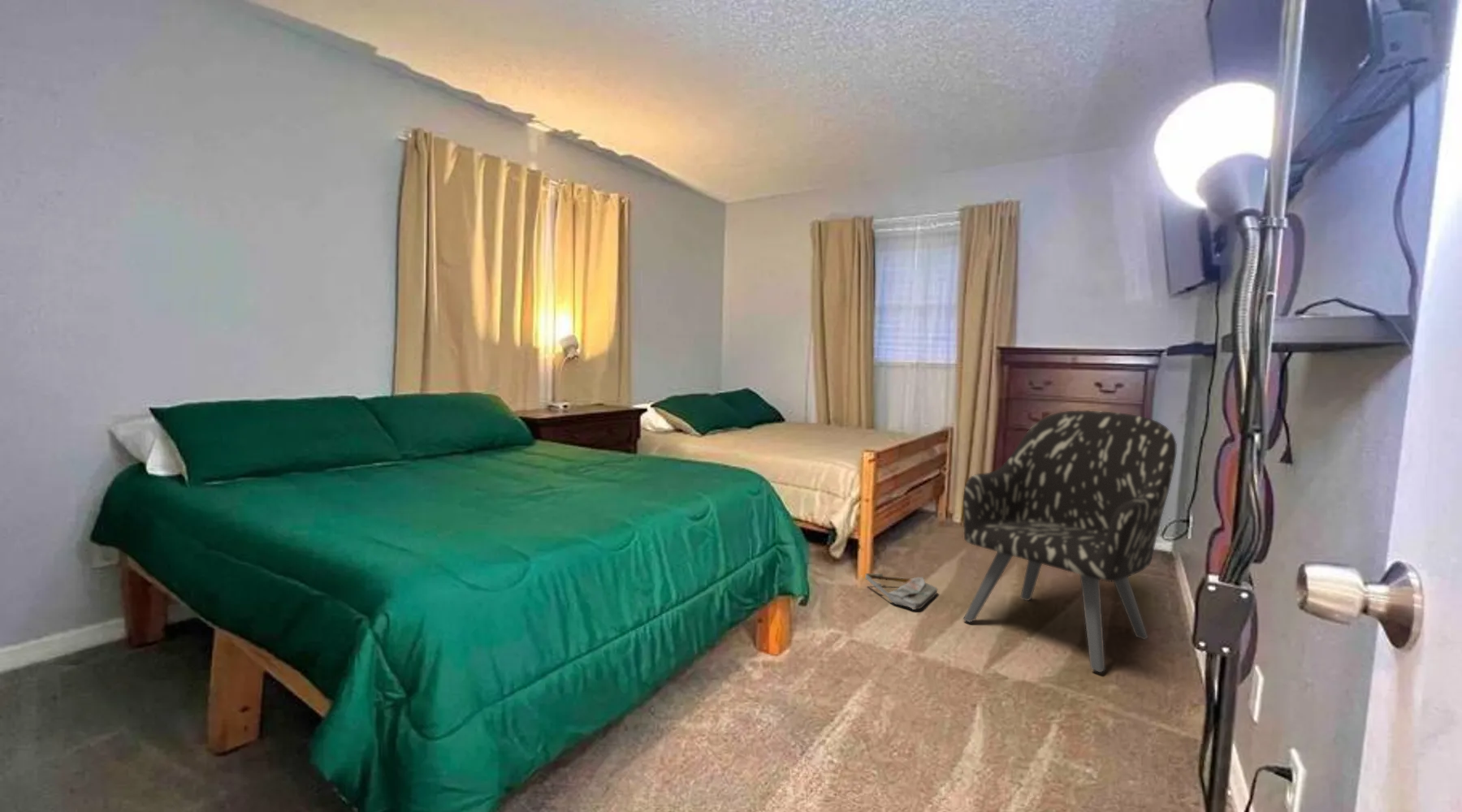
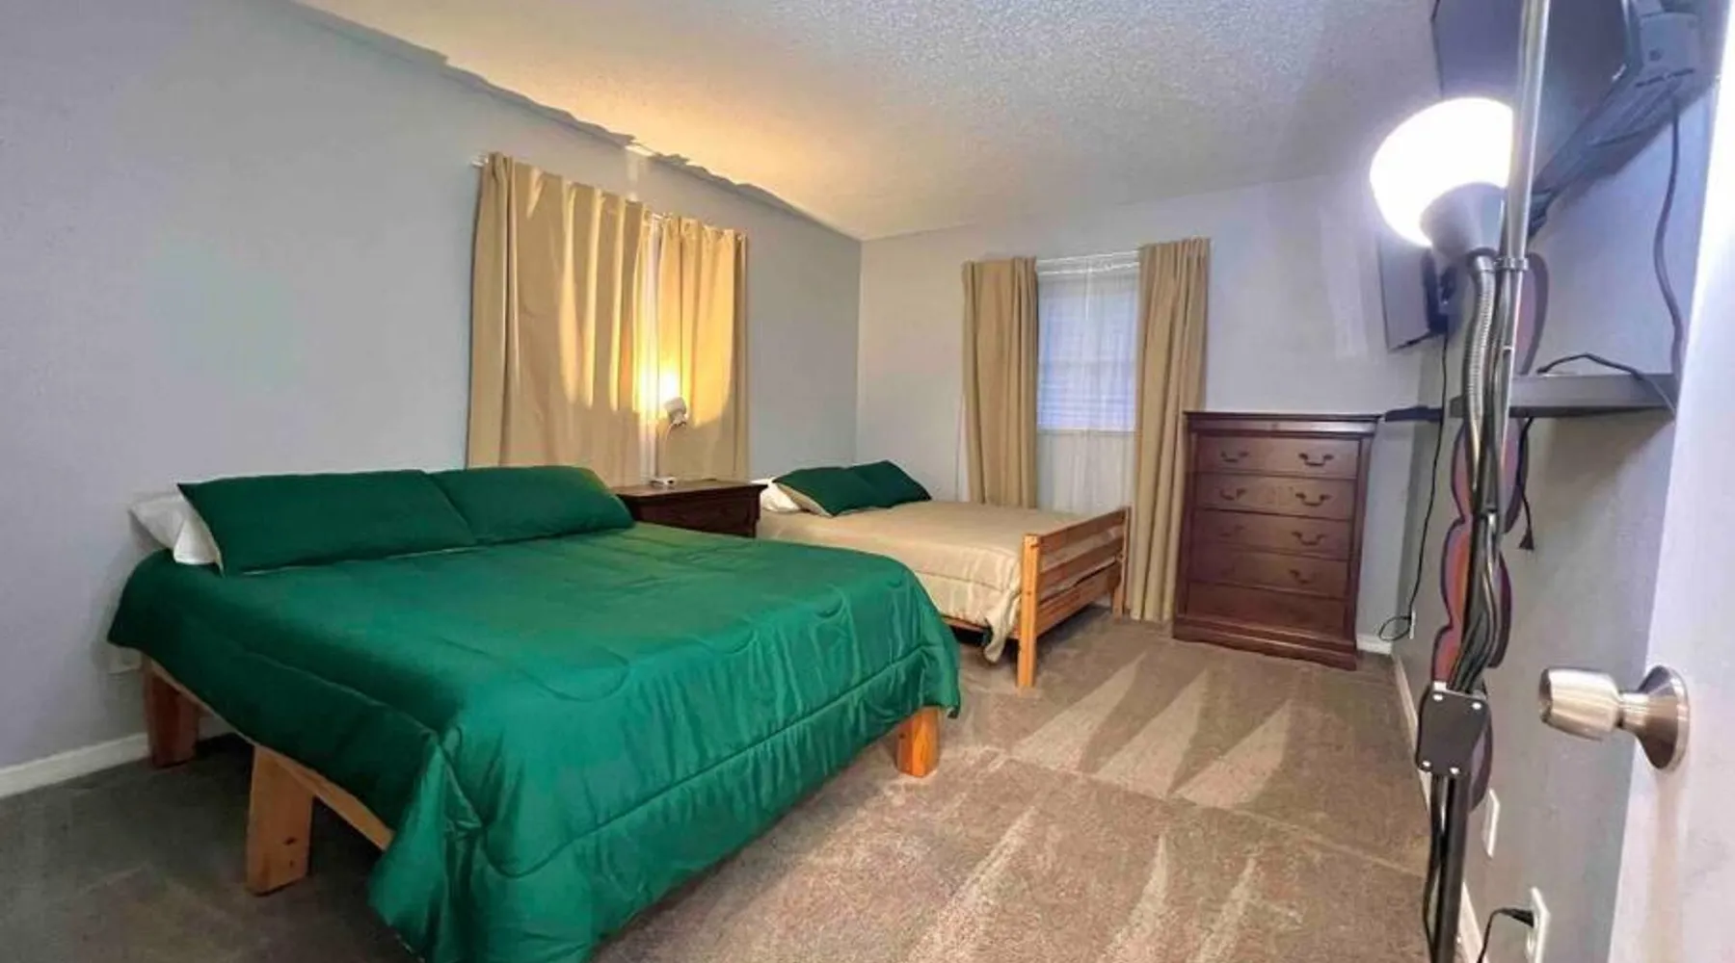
- armchair (1068, 520)
- bag (897, 589)
